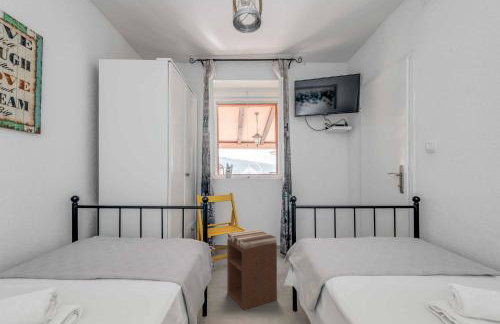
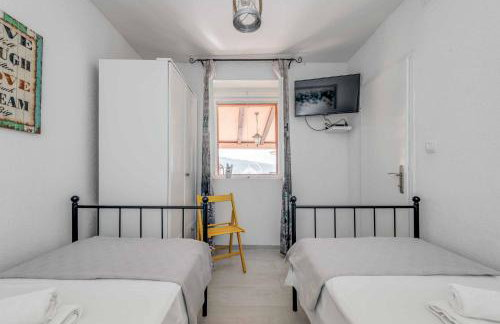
- nightstand (251, 265)
